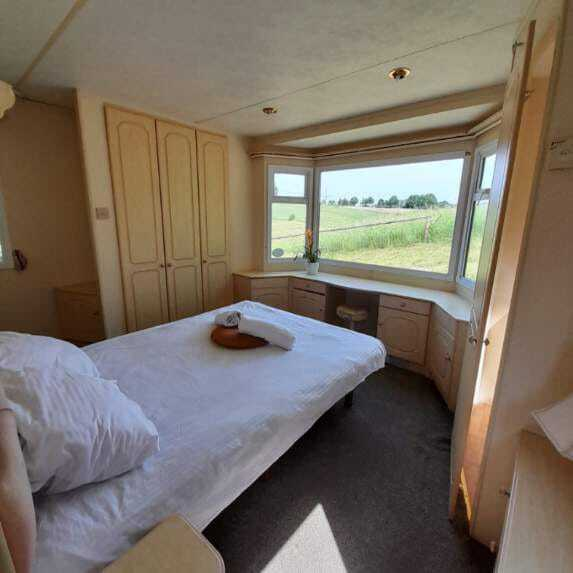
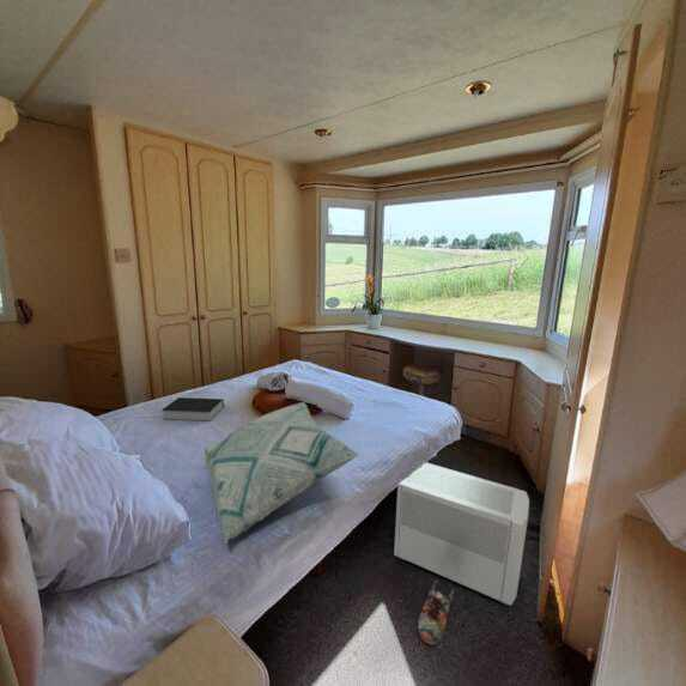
+ air purifier (459, 526)
+ book (189, 408)
+ decorative pillow (273, 457)
+ shoe (435, 609)
